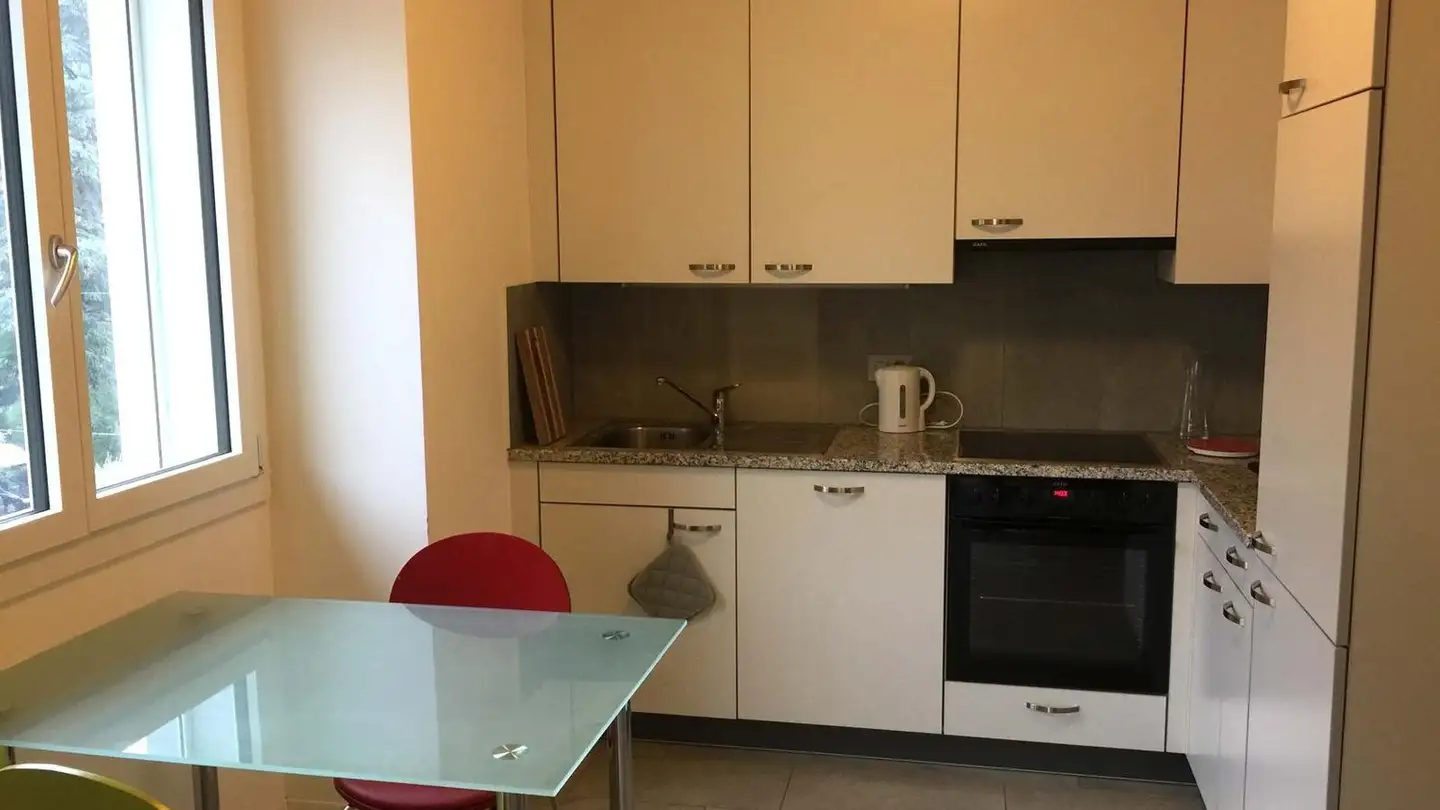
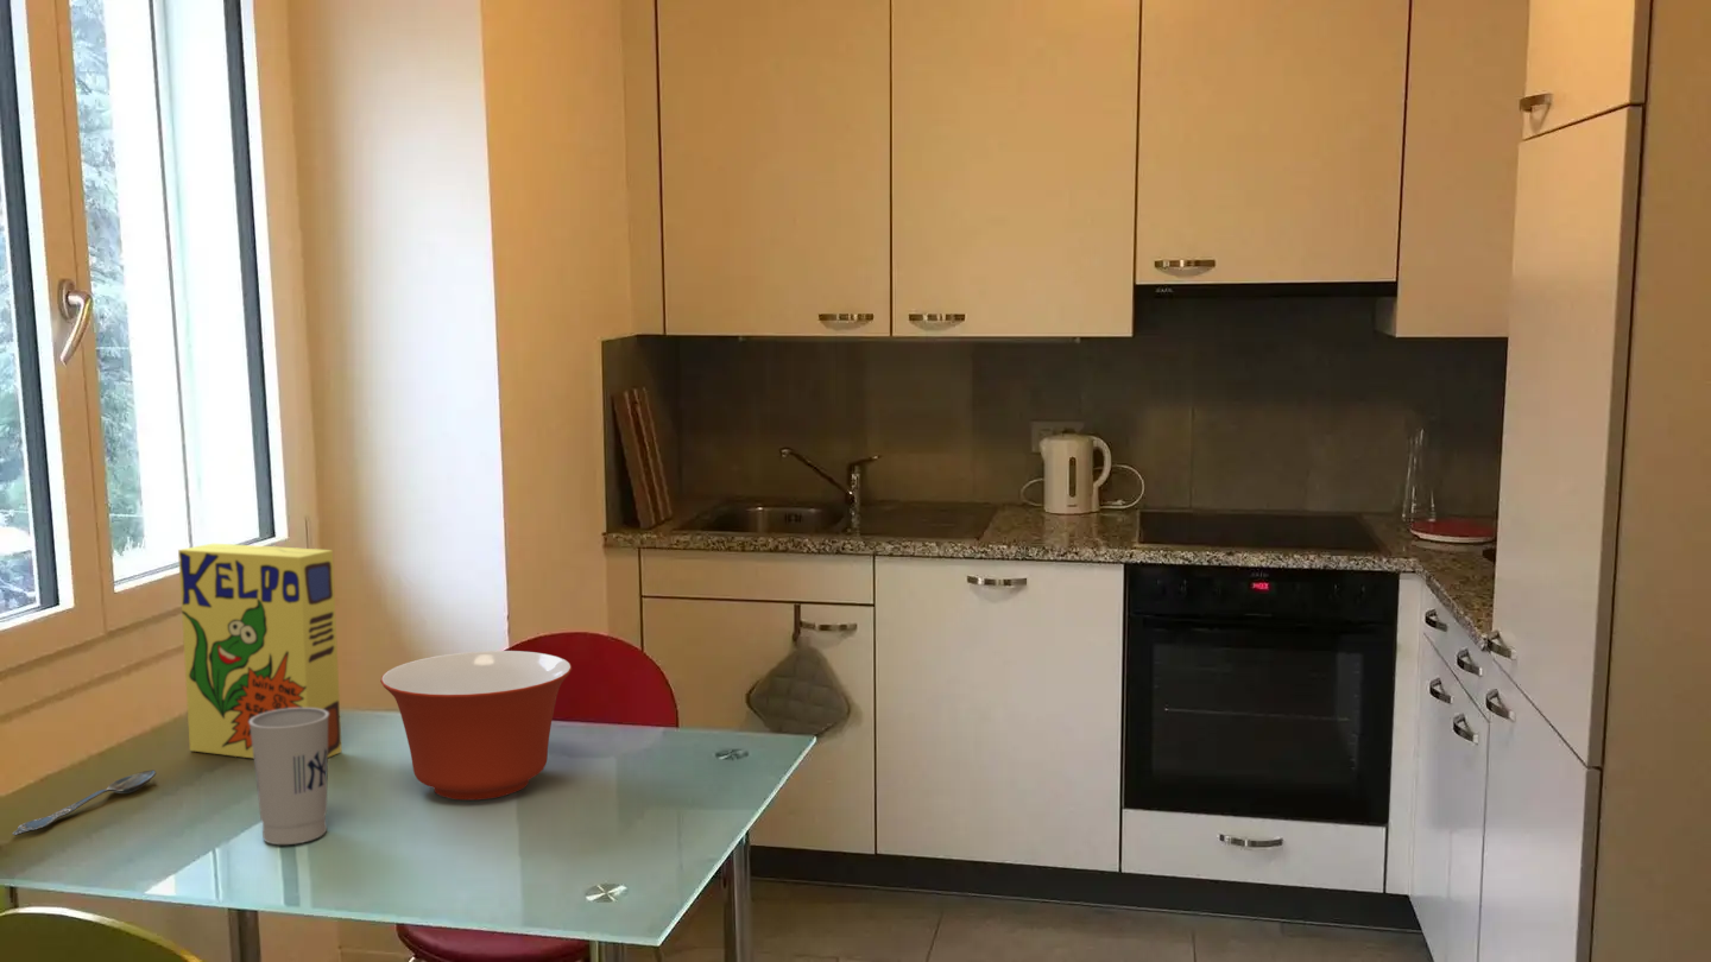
+ spoon (88, 800)
+ mixing bowl (479, 728)
+ cup (291, 776)
+ cereal box (260, 651)
